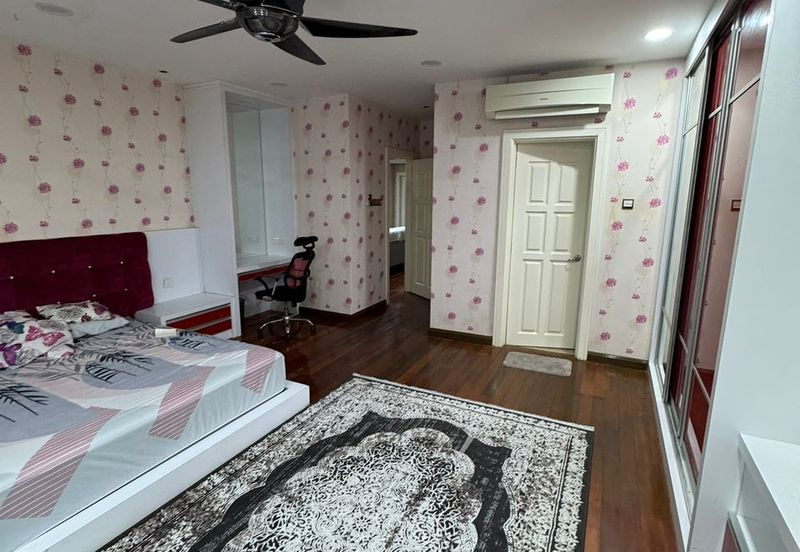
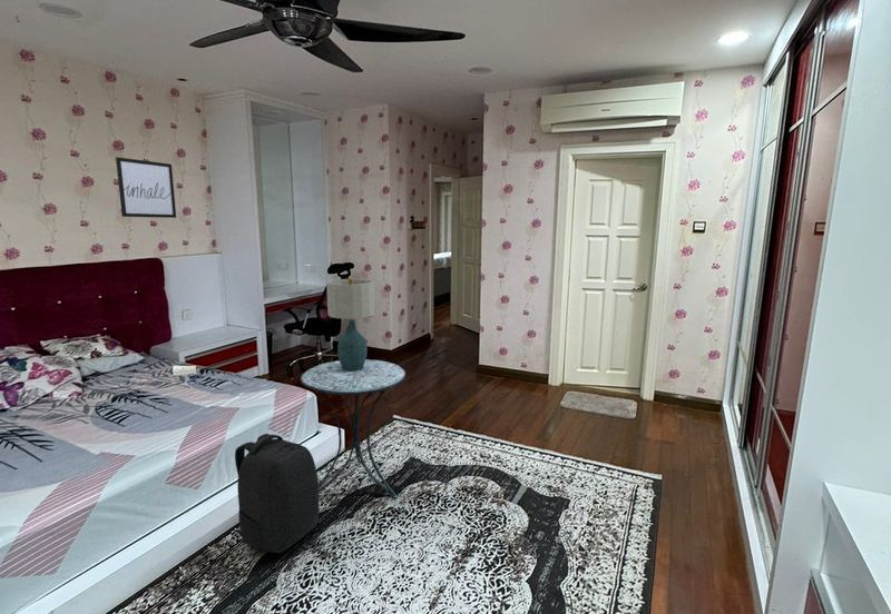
+ wall art (147, 189)
+ backpack (274, 486)
+ side table (355, 429)
+ table lamp (351, 323)
